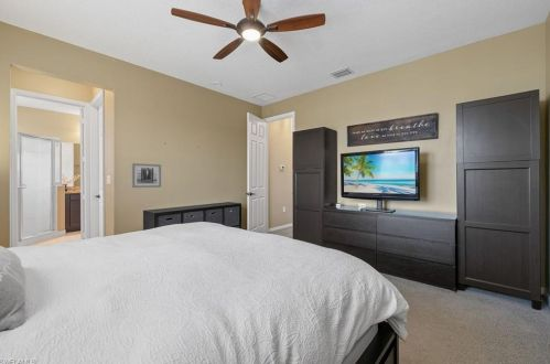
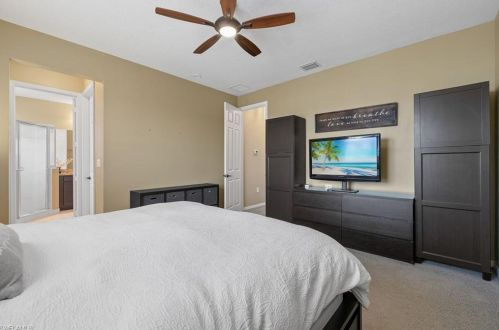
- wall art (147, 175)
